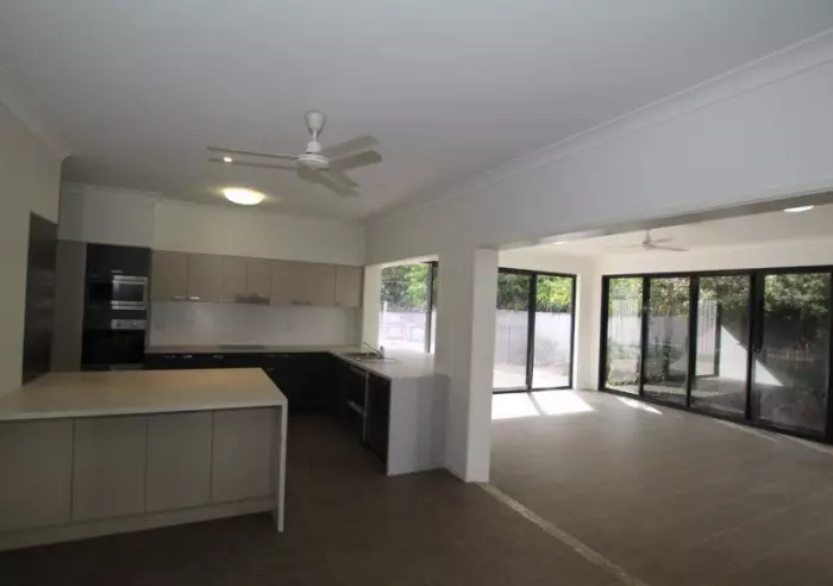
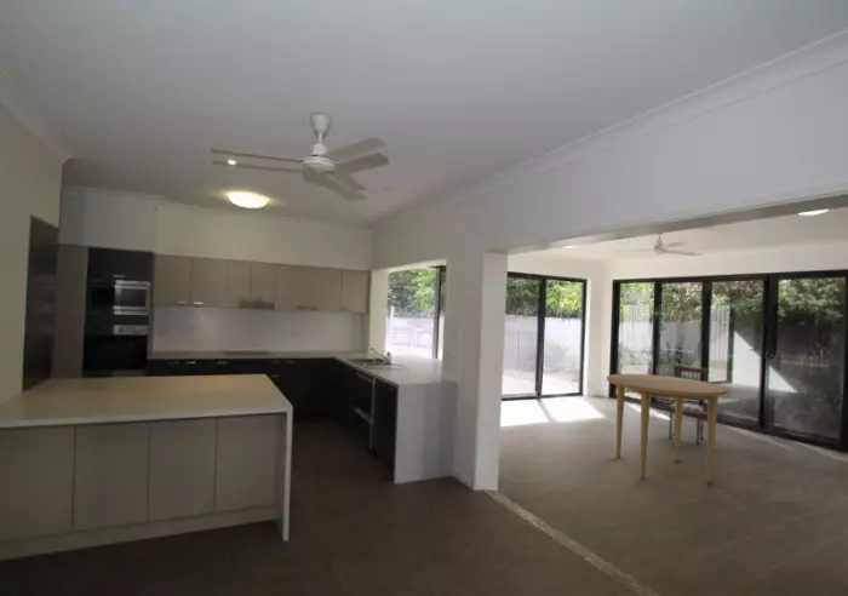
+ dining chair (687, 403)
+ dining table (675, 425)
